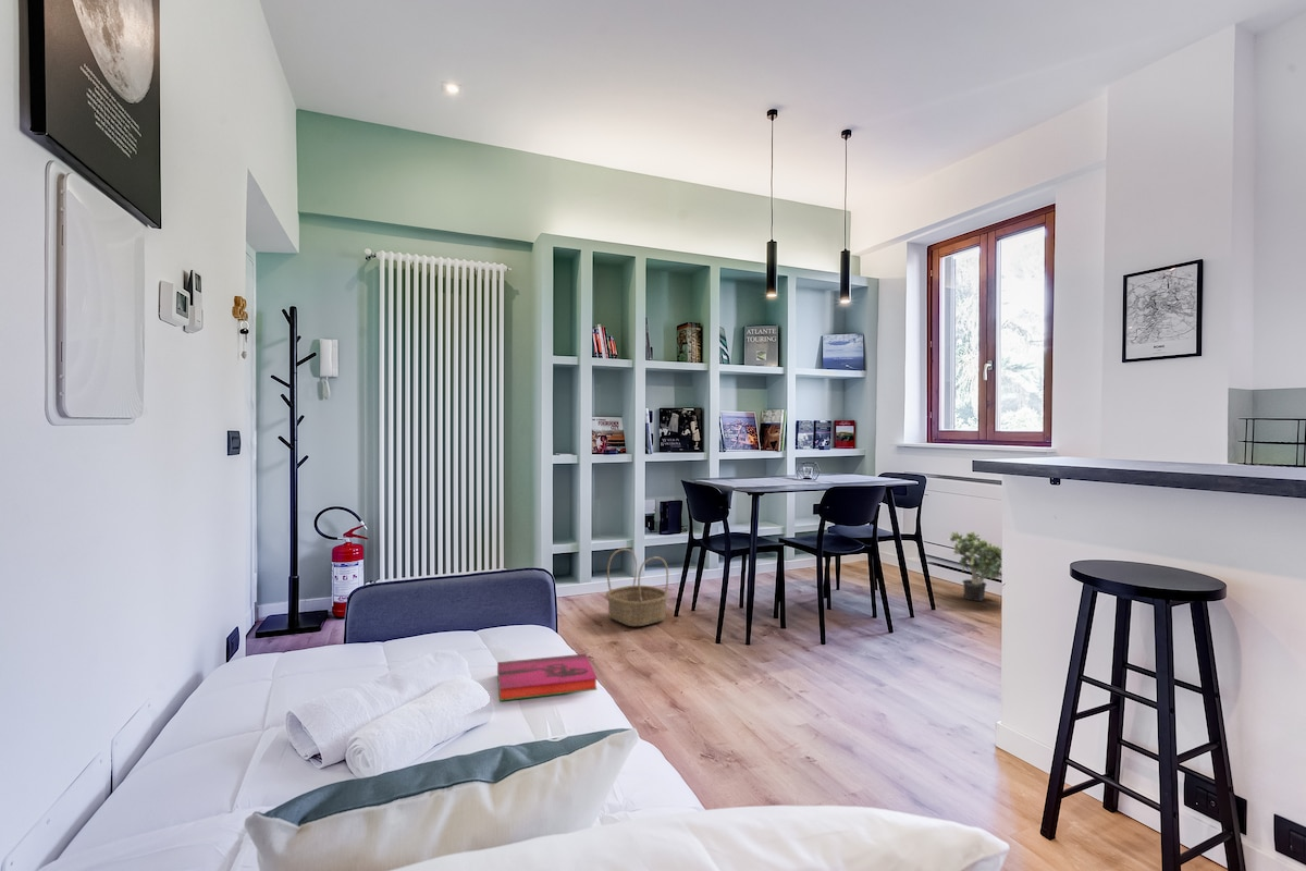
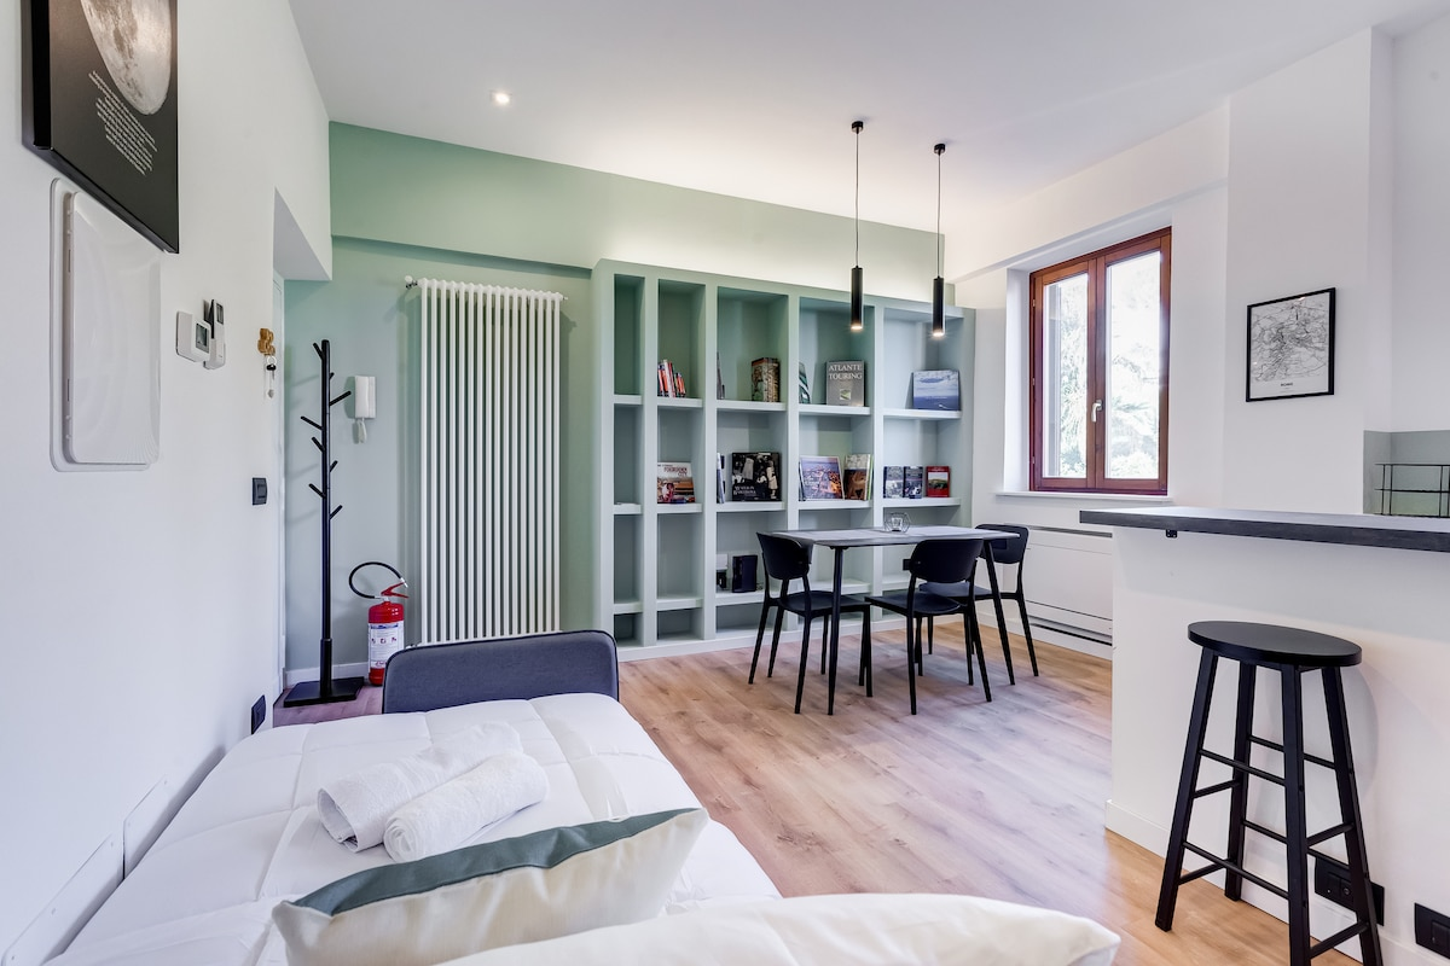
- hardback book (545, 675)
- basket (637, 586)
- potted plant (973, 565)
